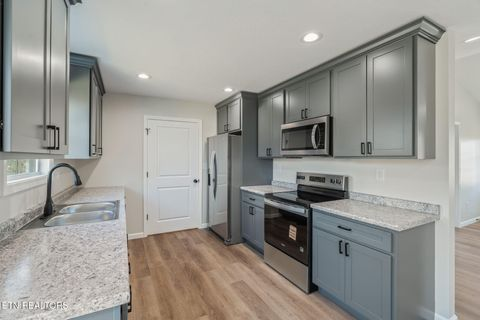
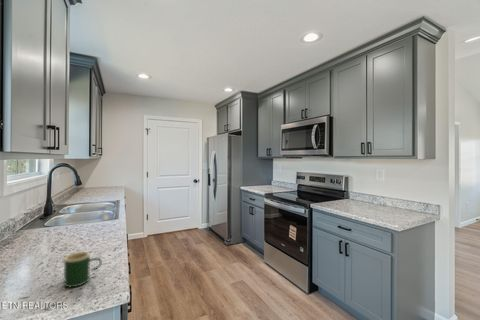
+ mug (83, 267)
